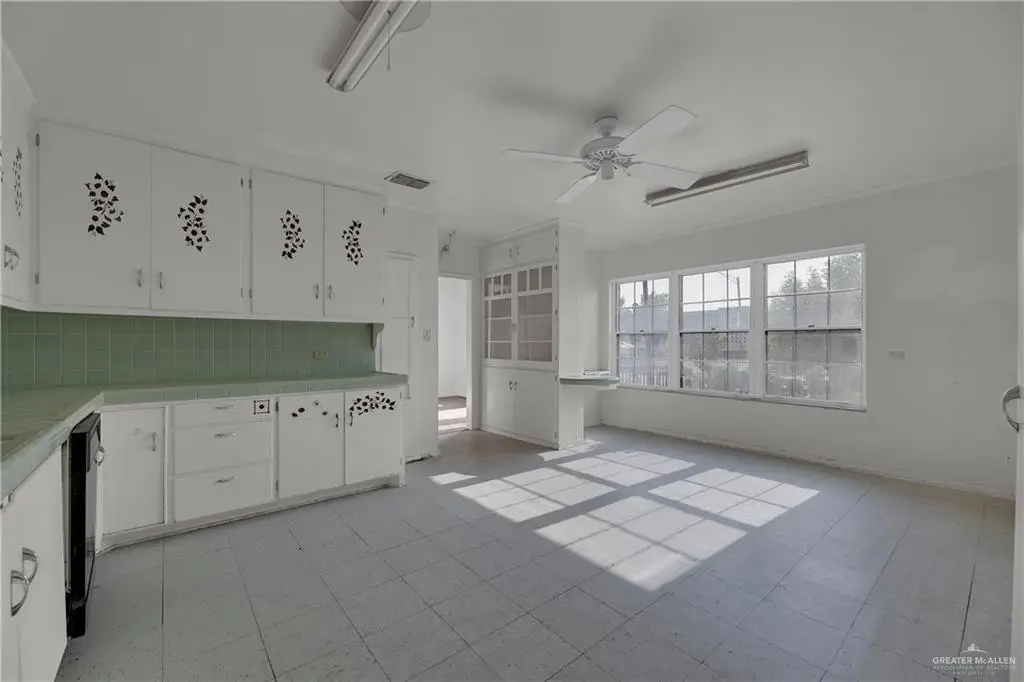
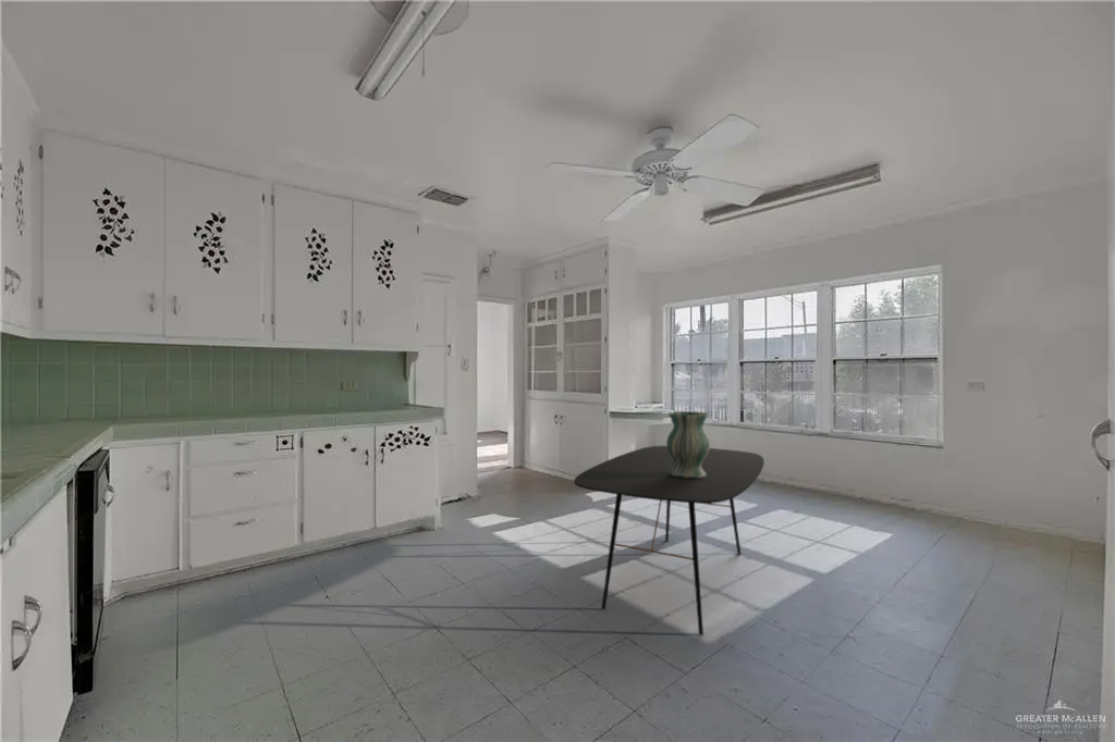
+ vase (687, 445)
+ dining table (669, 521)
